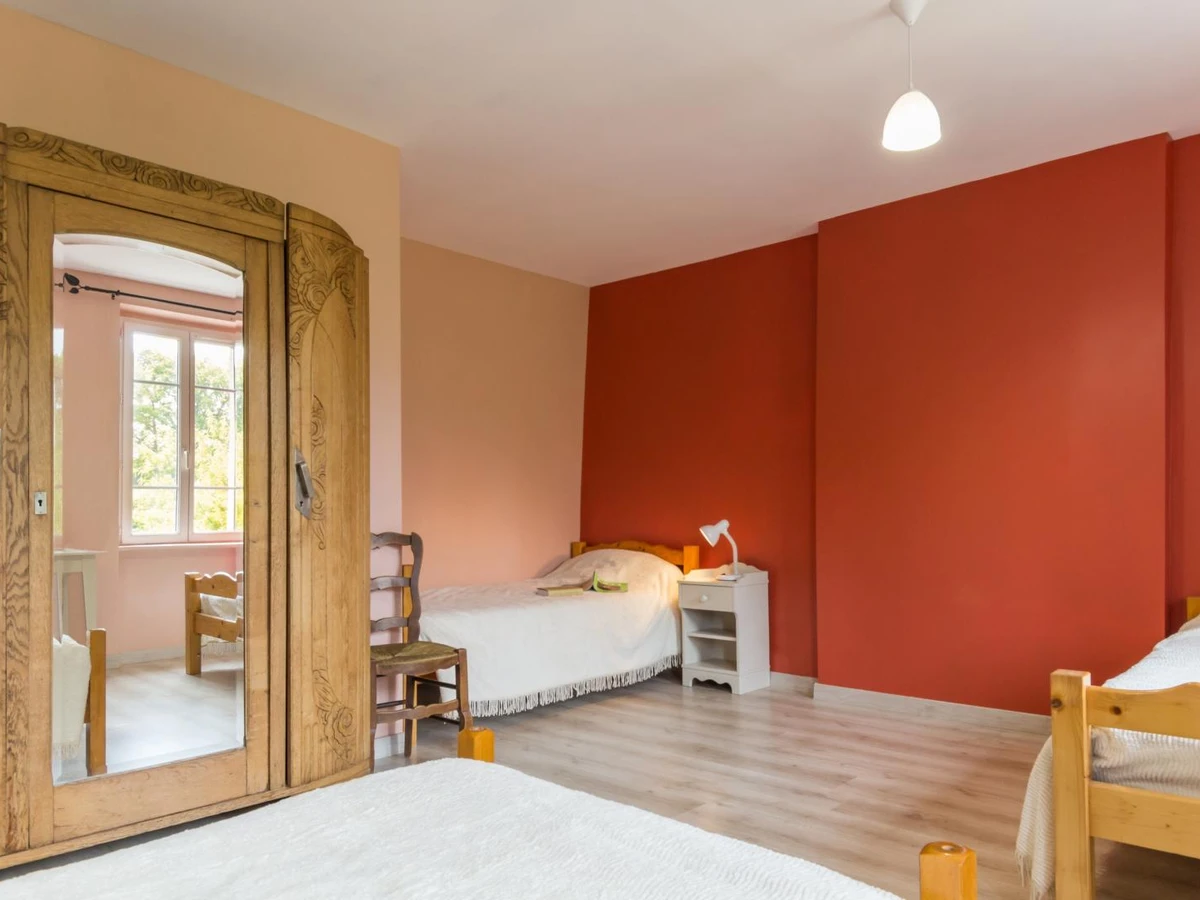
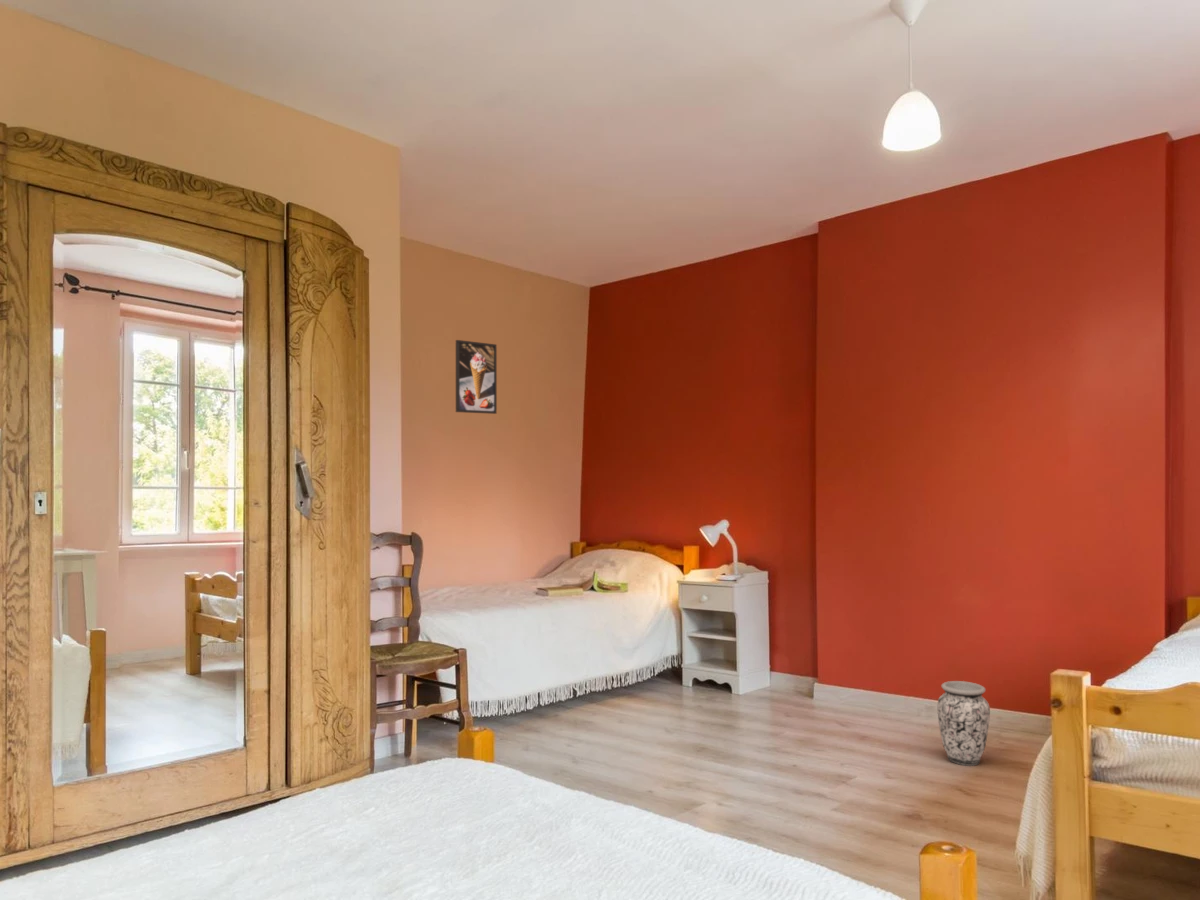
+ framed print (476, 377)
+ vase (963, 723)
